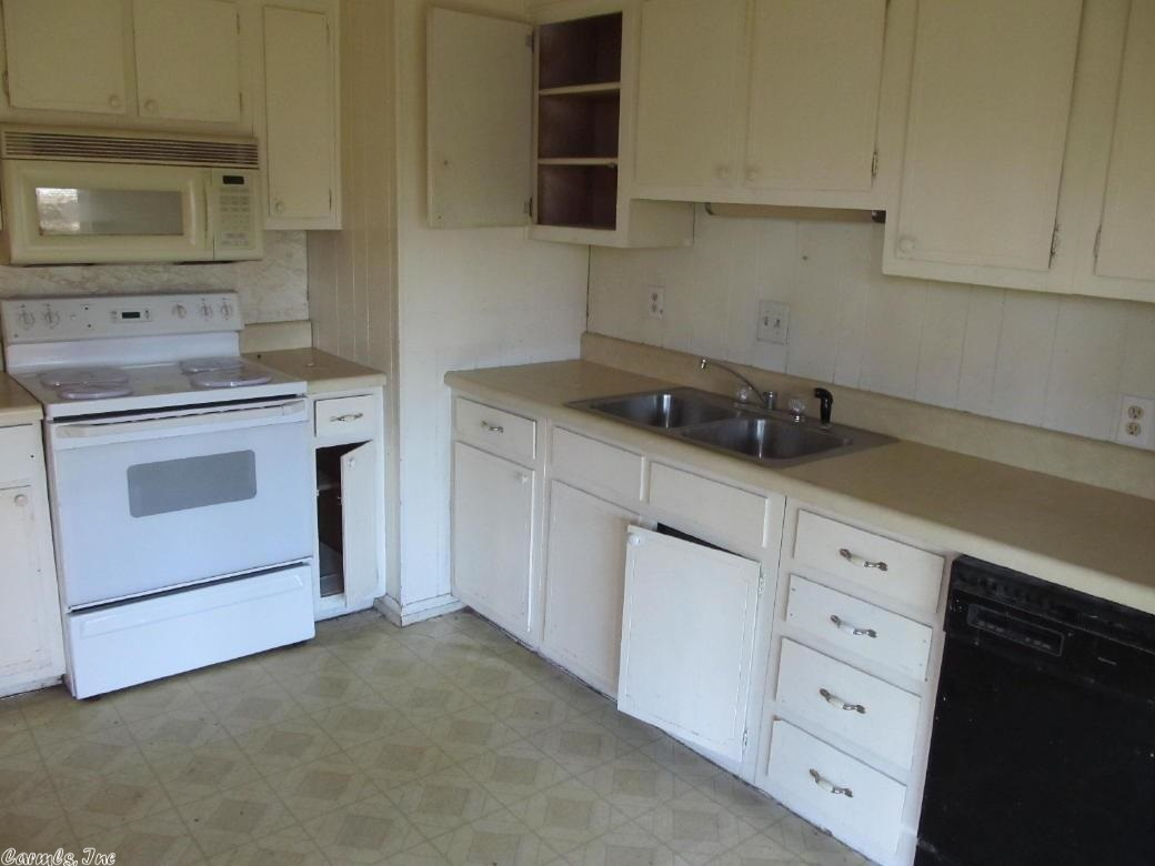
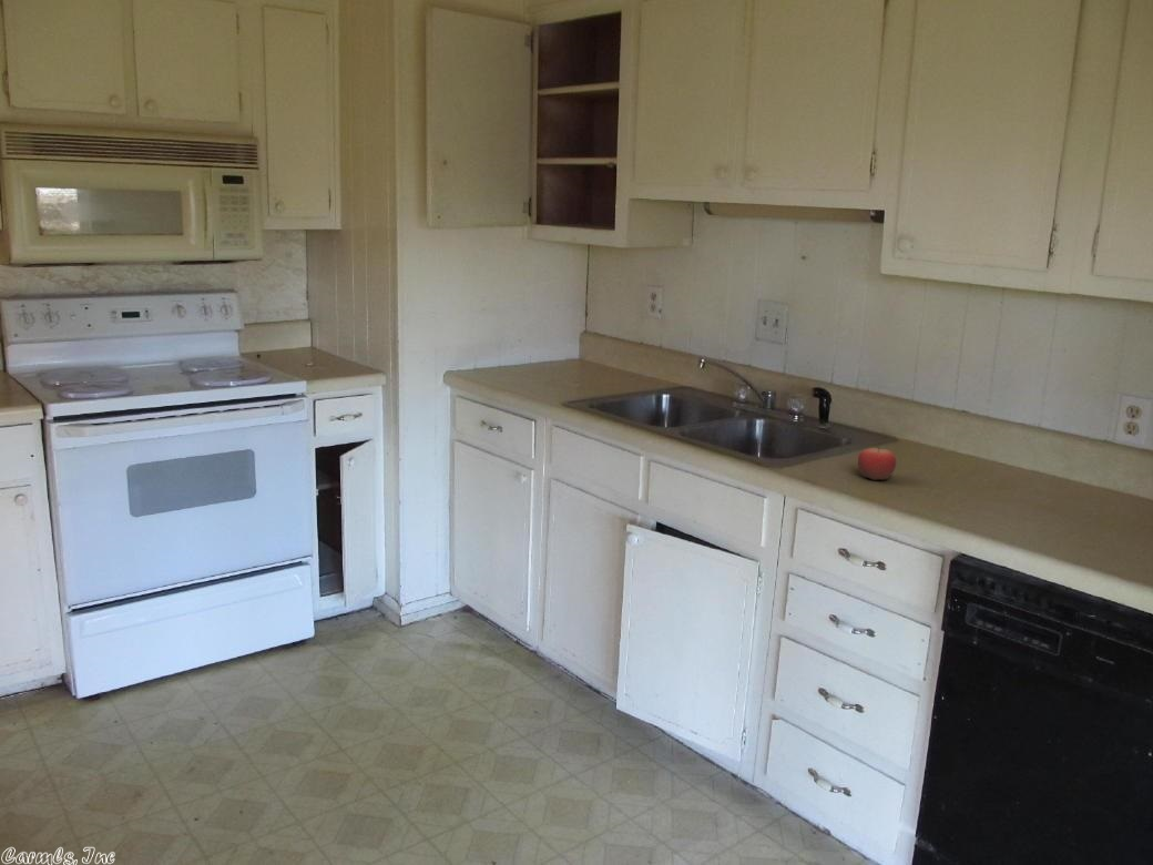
+ fruit (877, 460)
